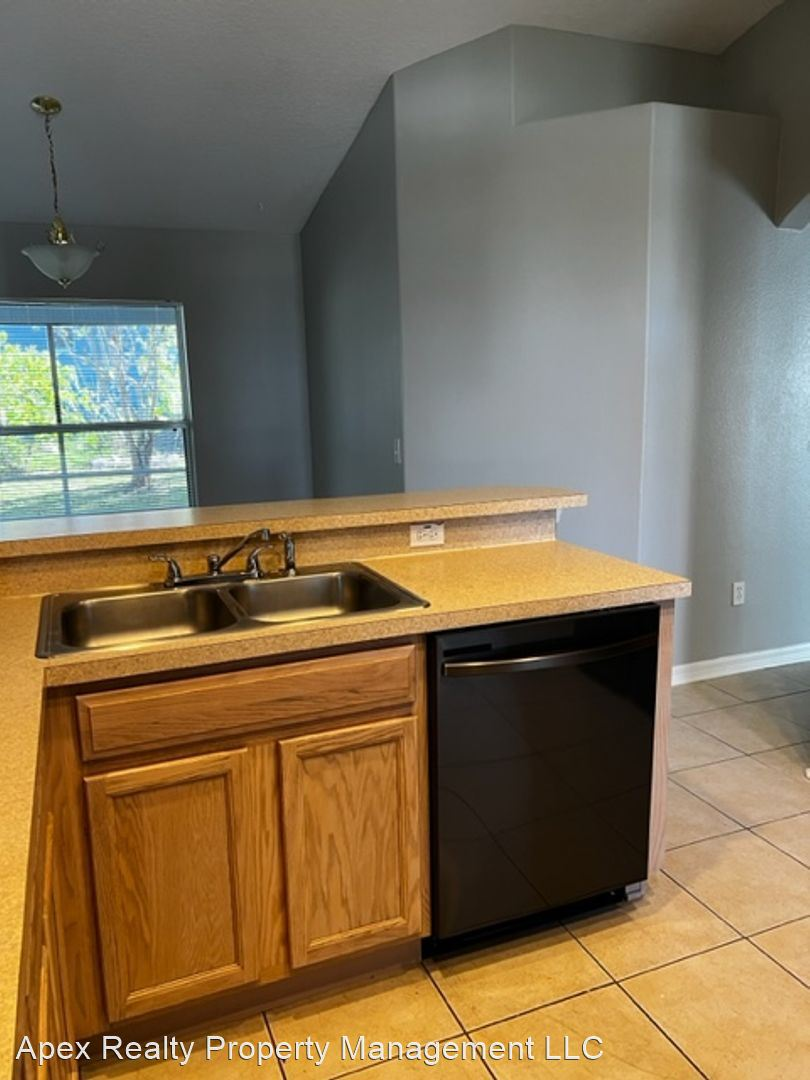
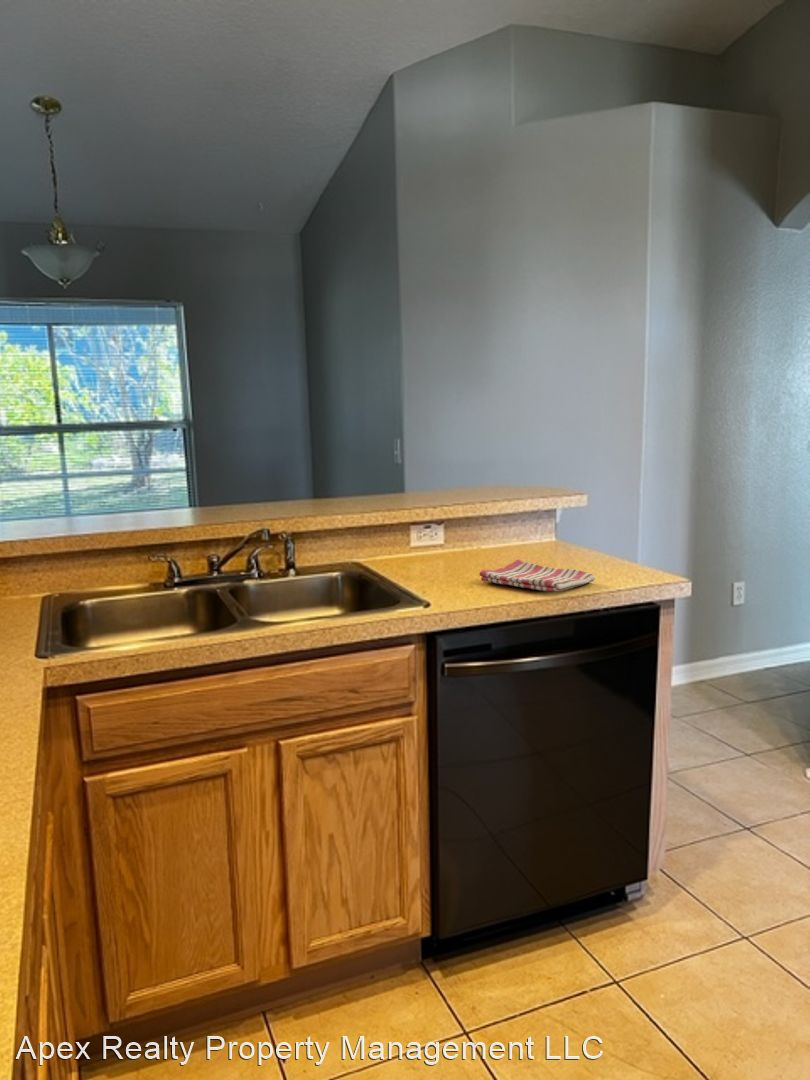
+ dish towel (536, 575)
